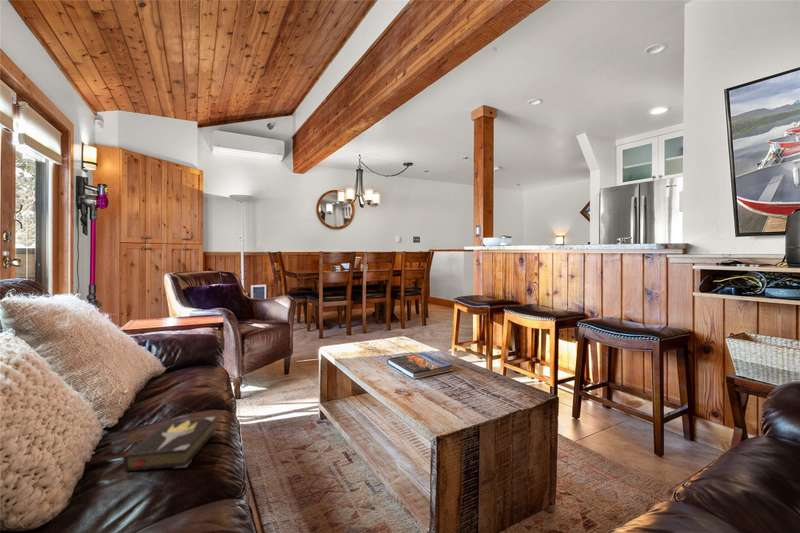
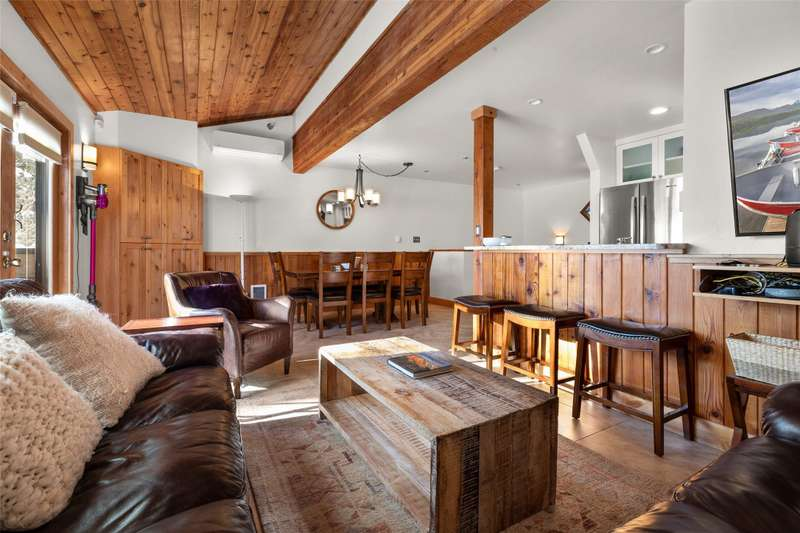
- hardback book (174, 440)
